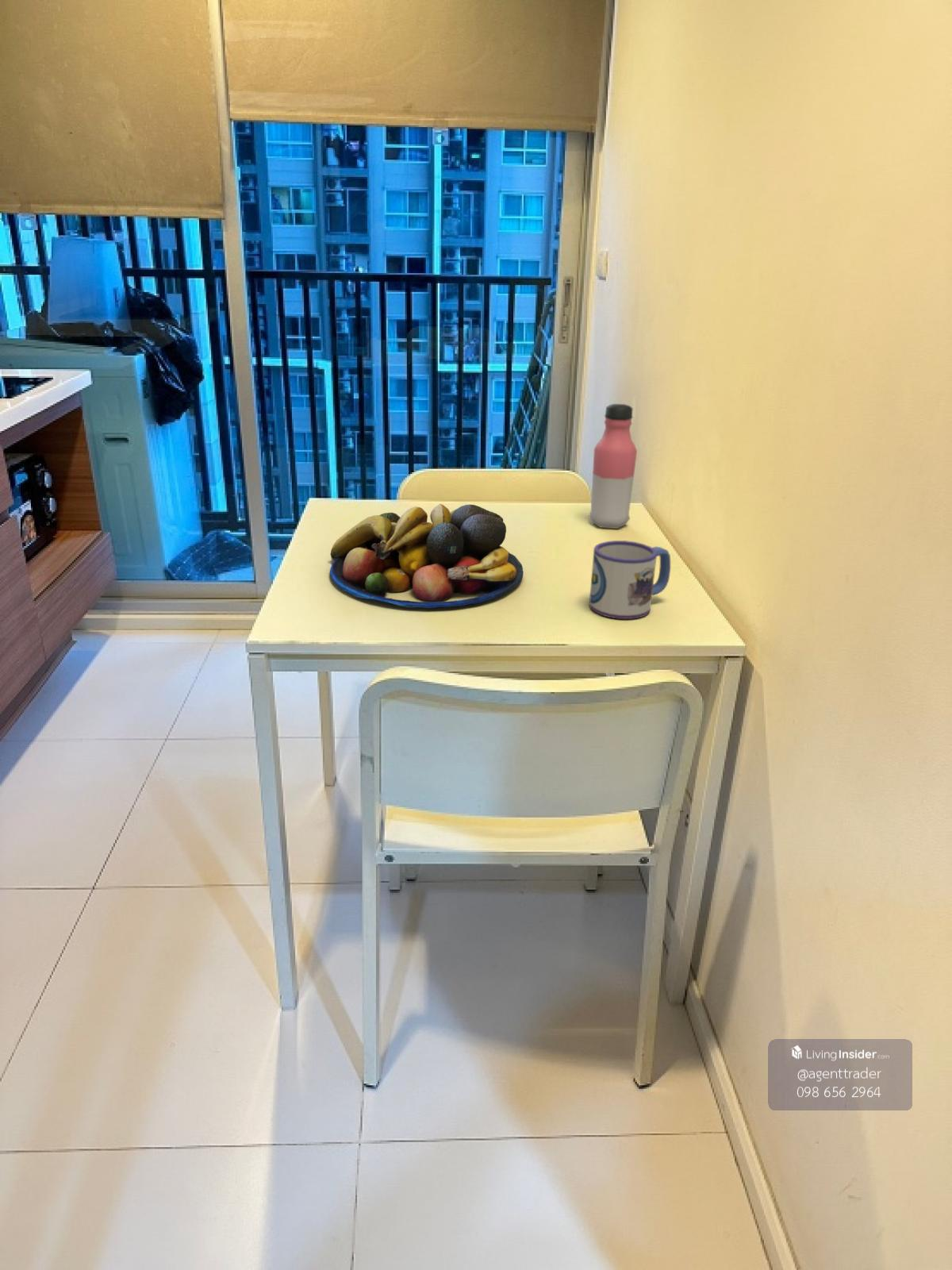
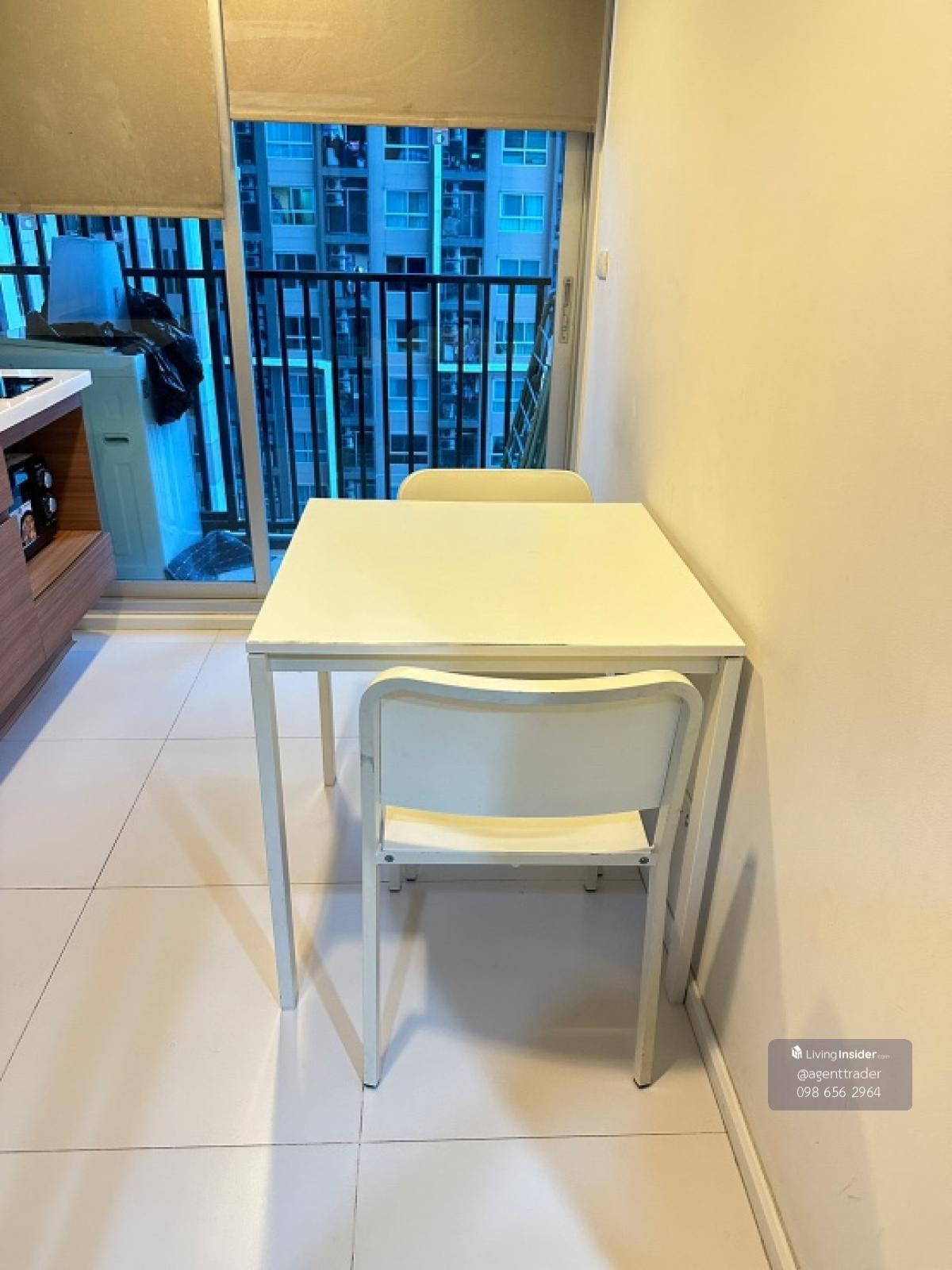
- fruit bowl (425, 539)
- mug (632, 577)
- water bottle (614, 466)
